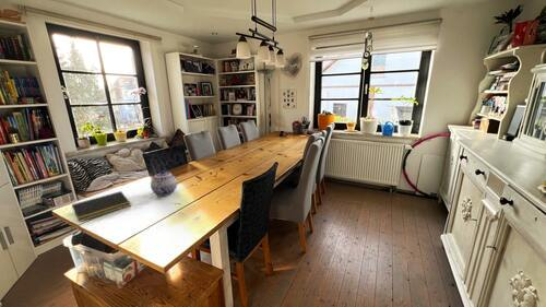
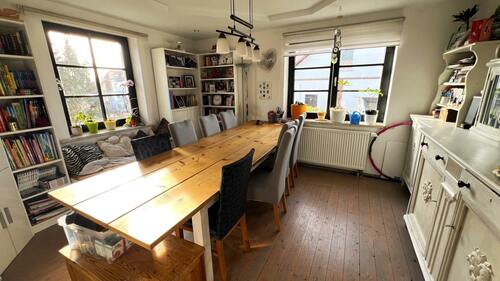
- teapot (164, 181)
- notepad (102, 204)
